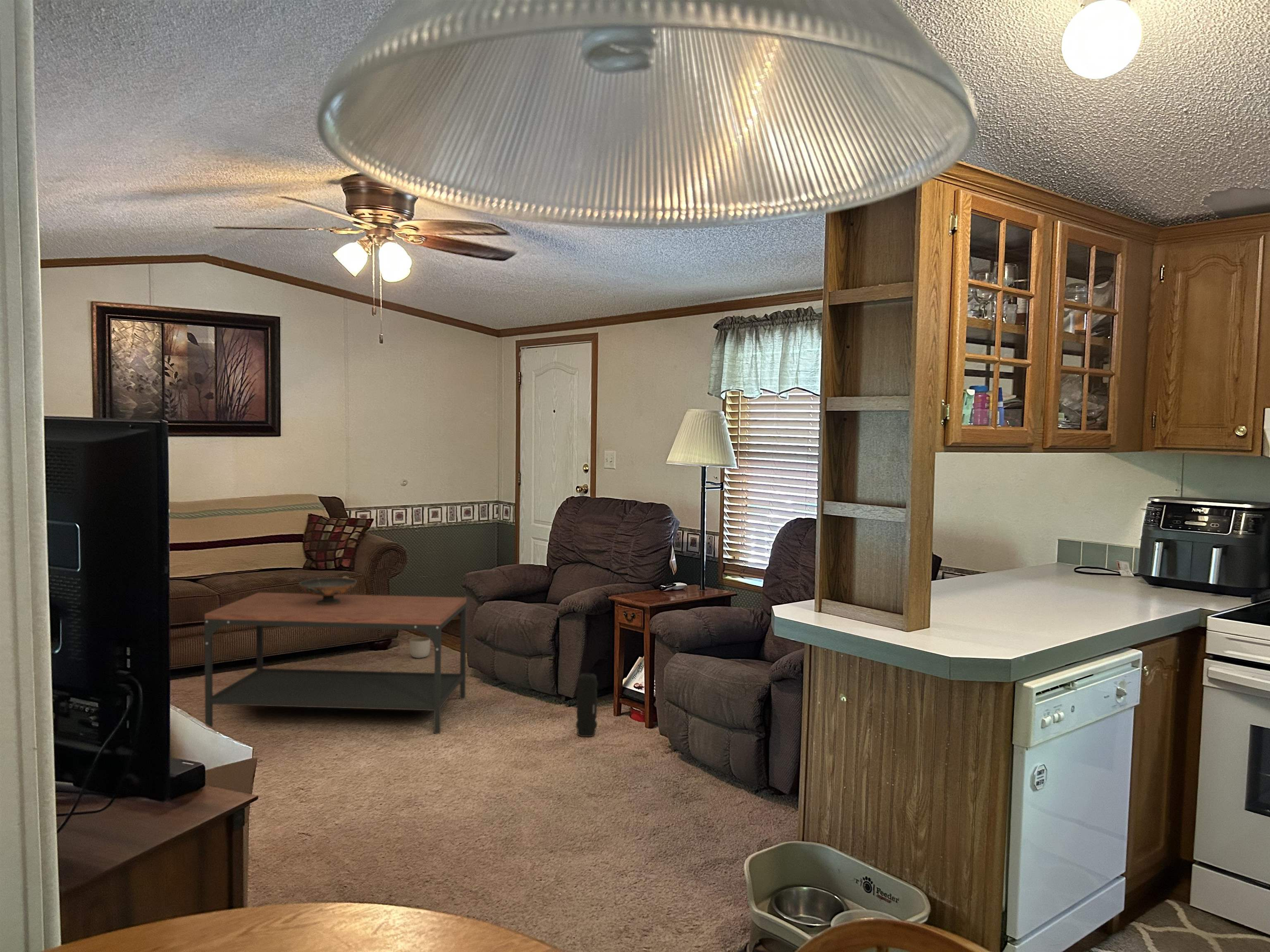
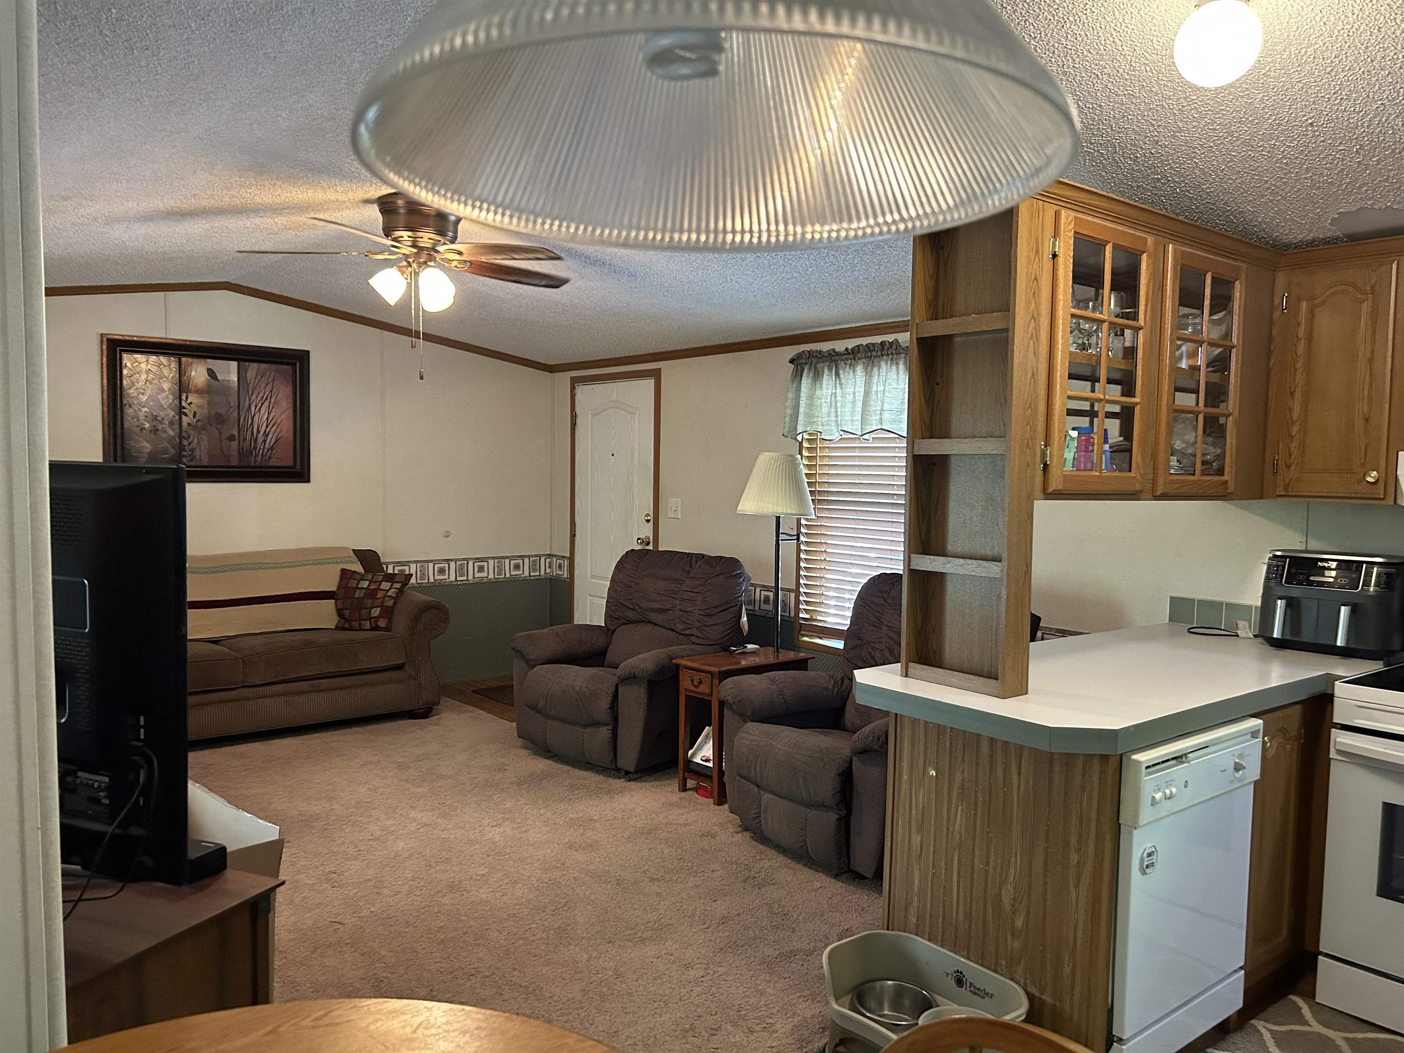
- planter (420, 647)
- speaker (587, 704)
- coffee table (343, 670)
- decorative bowl (328, 592)
